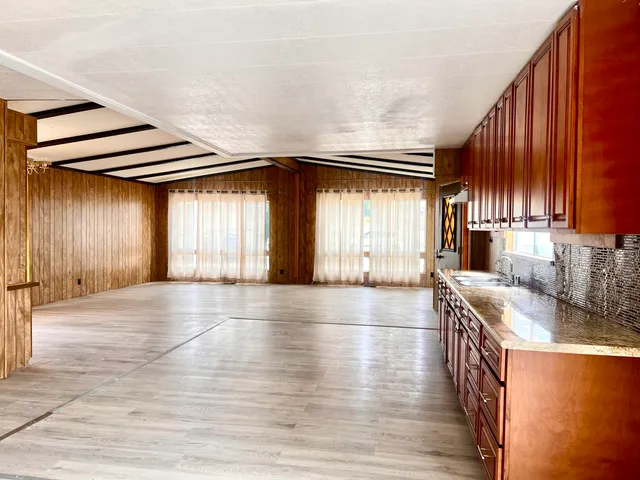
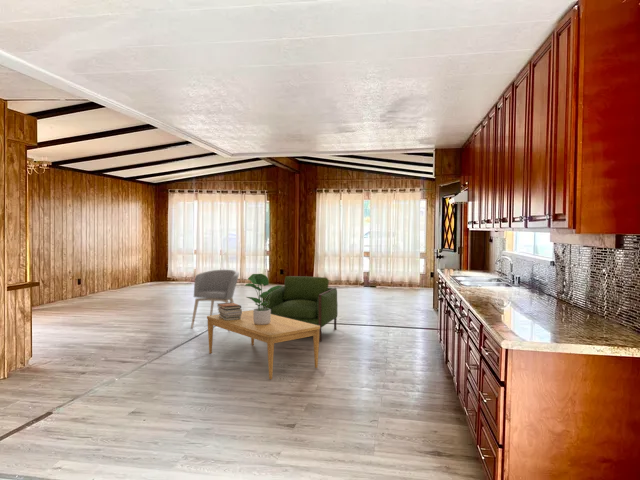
+ coffee table (260, 340)
+ book stack (229, 311)
+ armchair (301, 305)
+ armchair (216, 298)
+ potted plant (264, 297)
